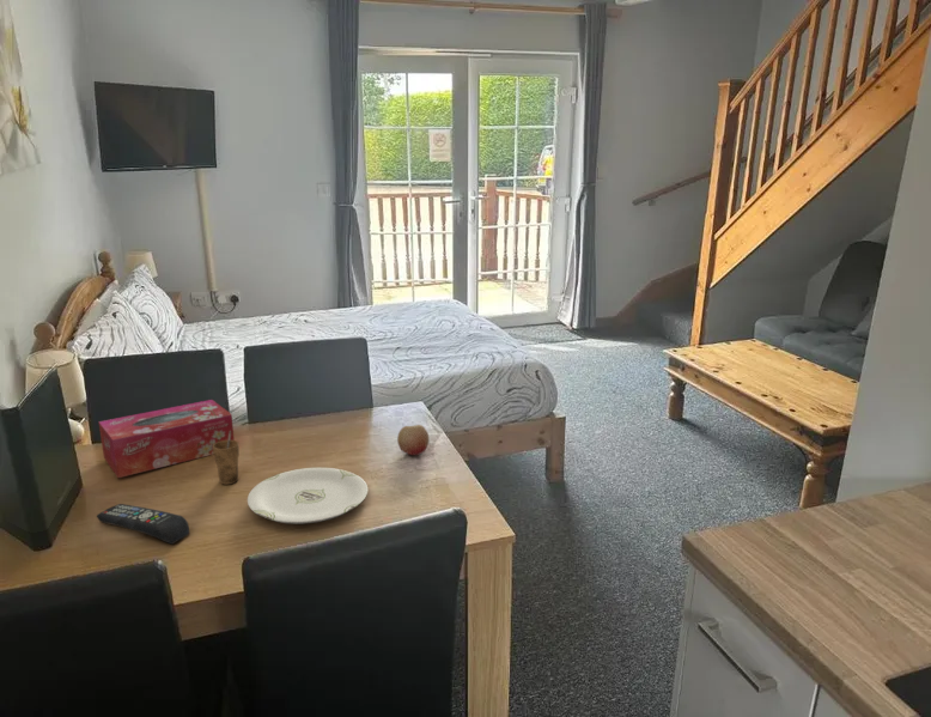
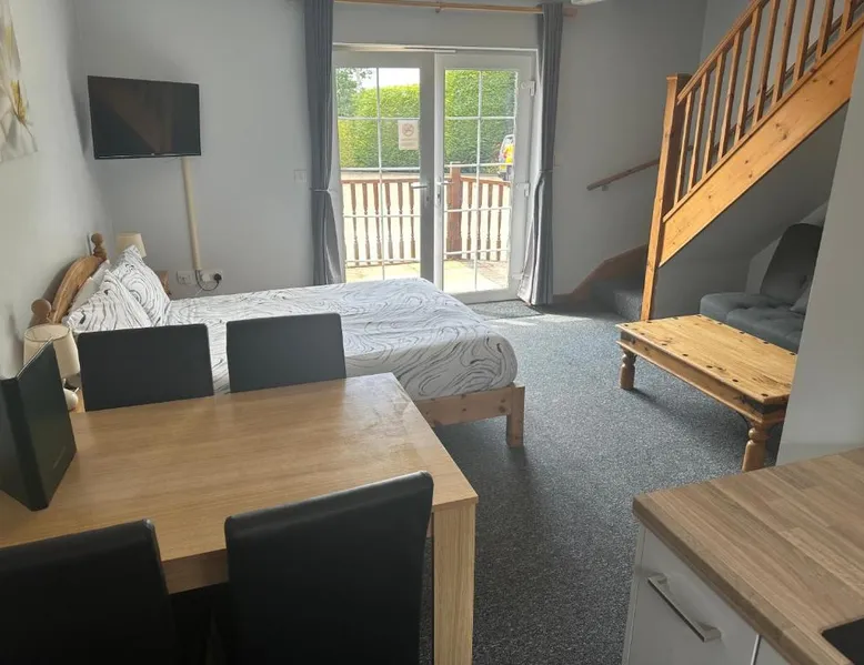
- cup (226, 457)
- remote control (142, 519)
- plate (309, 496)
- fruit (413, 439)
- tissue box (168, 436)
